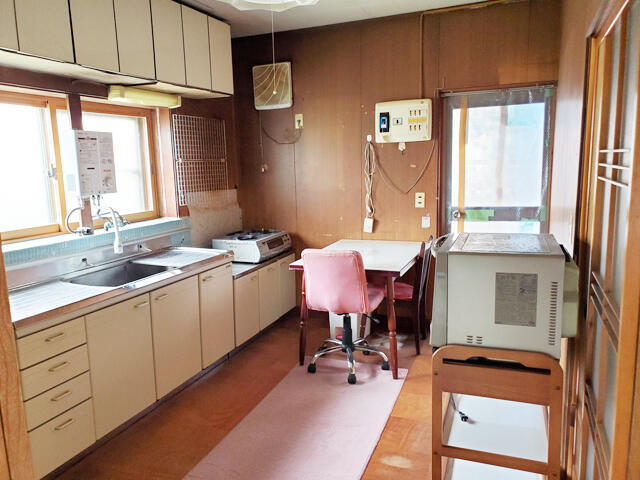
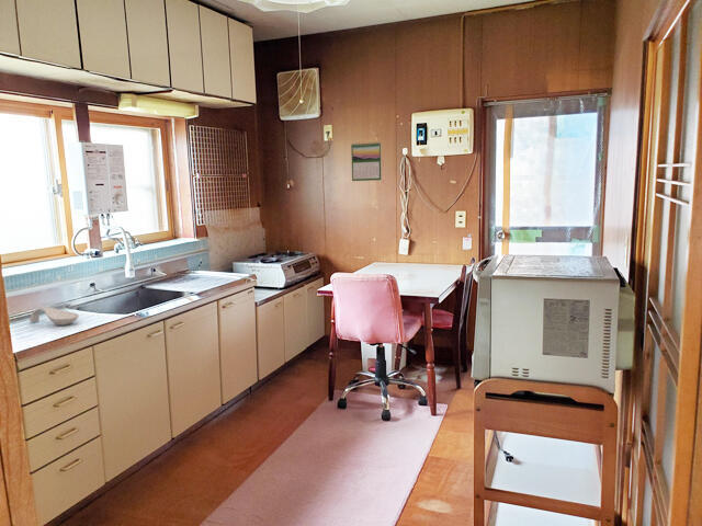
+ calendar (365, 161)
+ spoon rest (53, 316)
